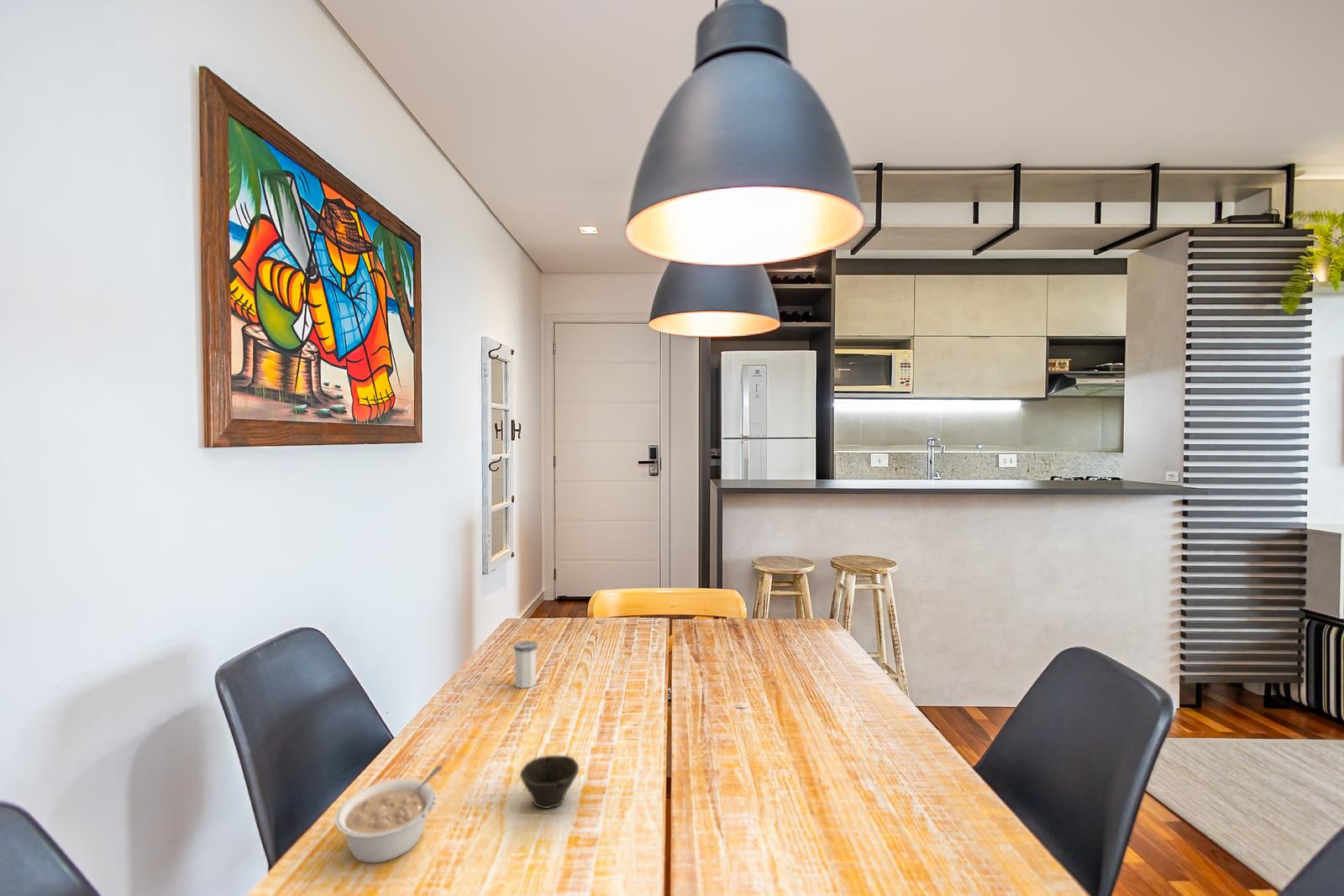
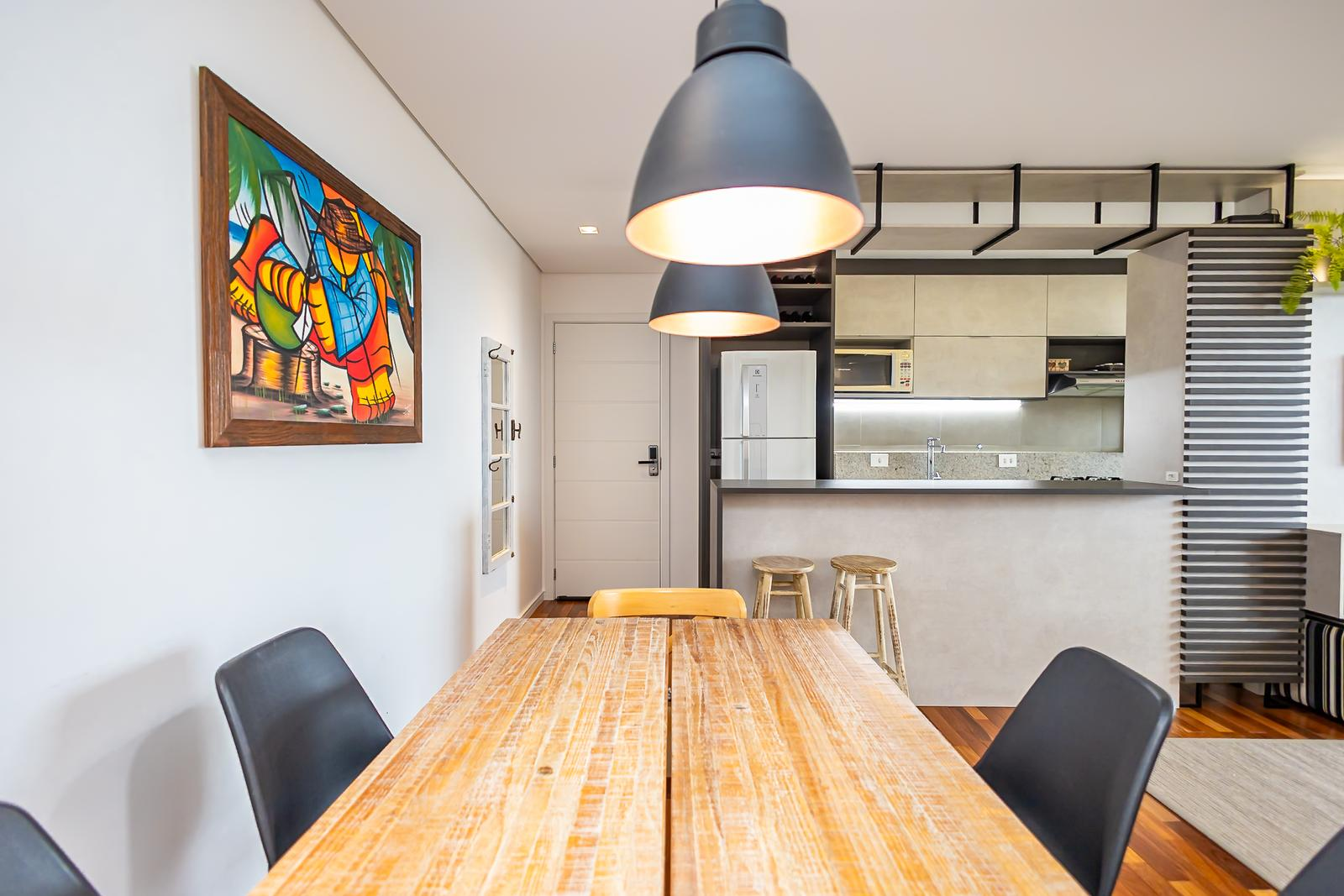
- legume (388, 816)
- salt shaker (525, 664)
- cup (553, 783)
